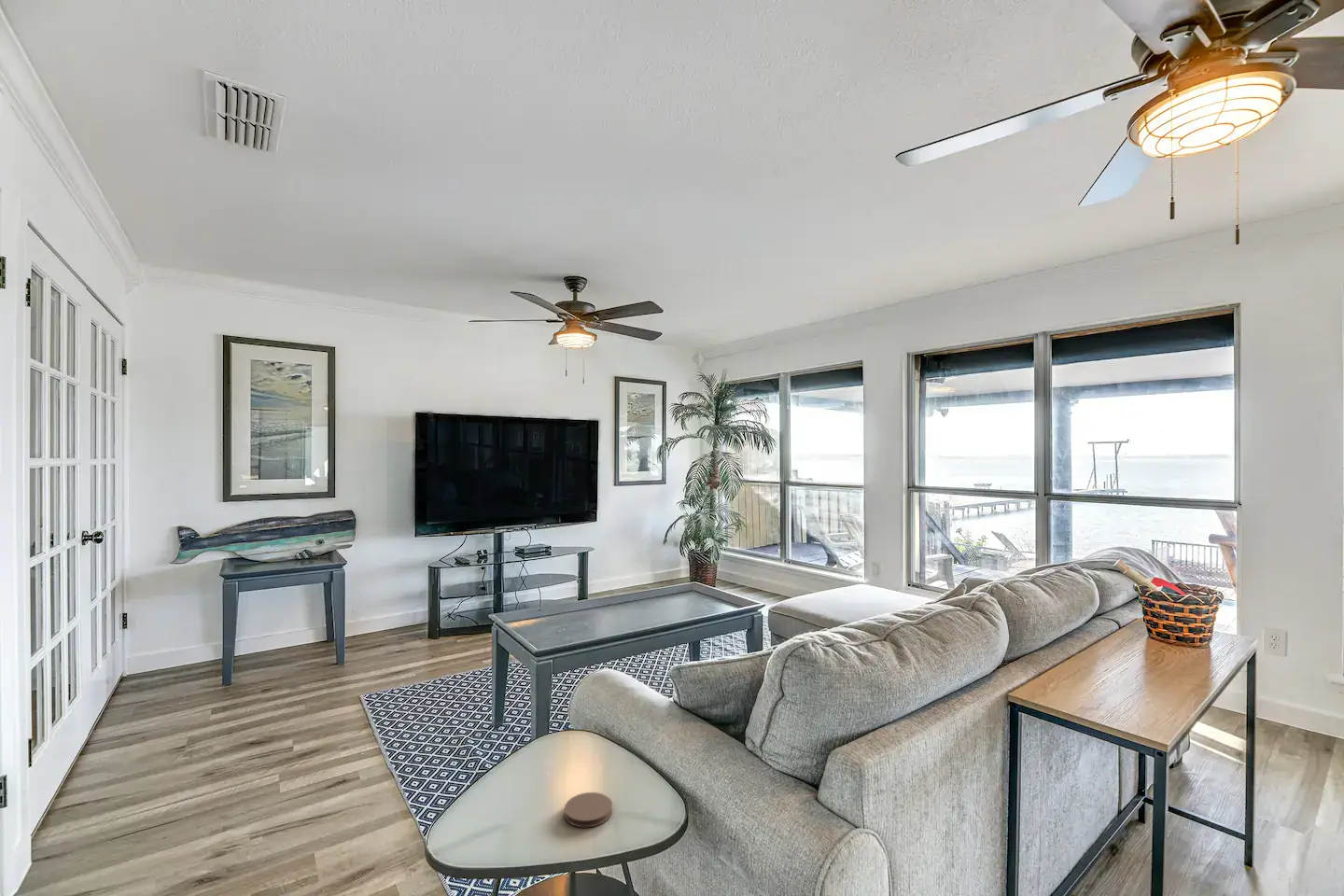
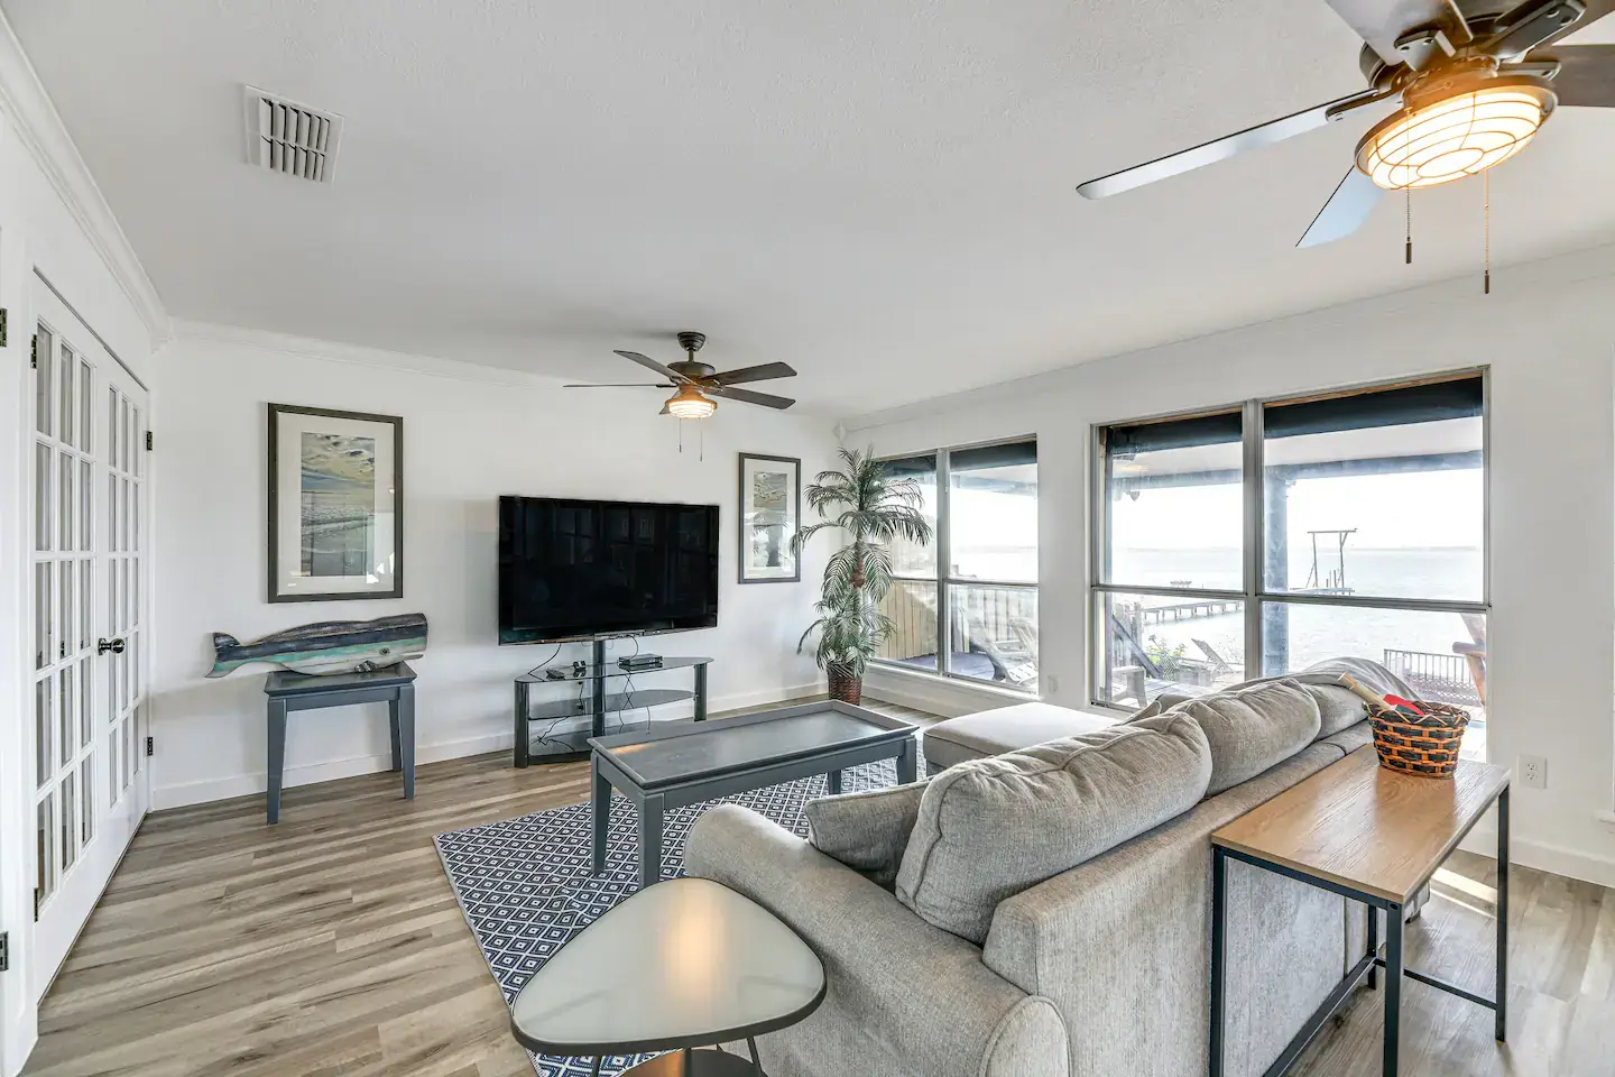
- coaster (588, 808)
